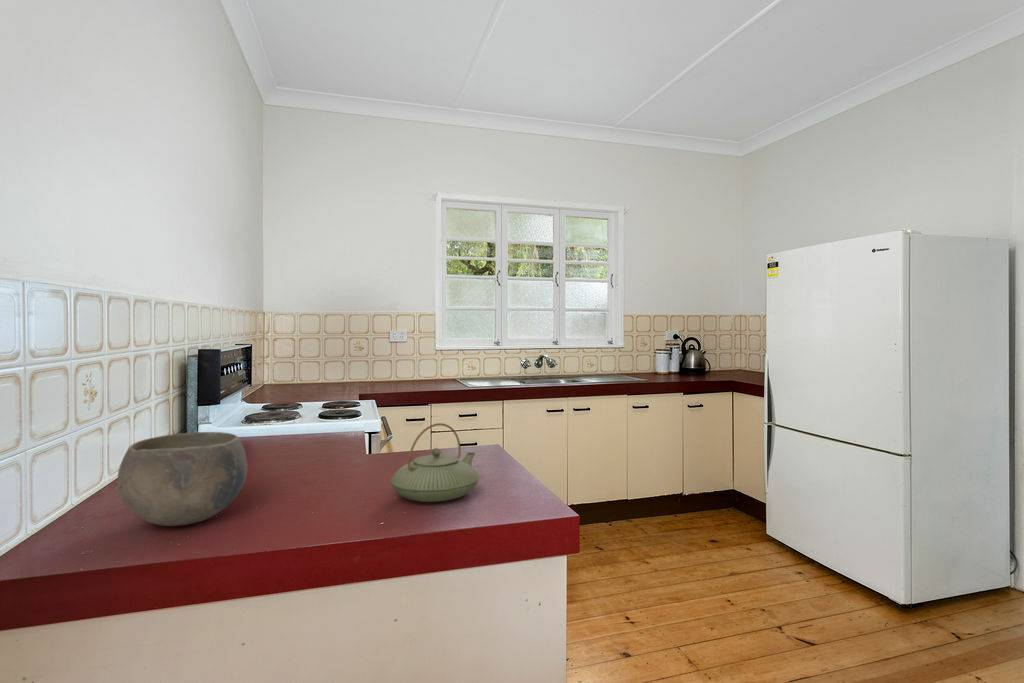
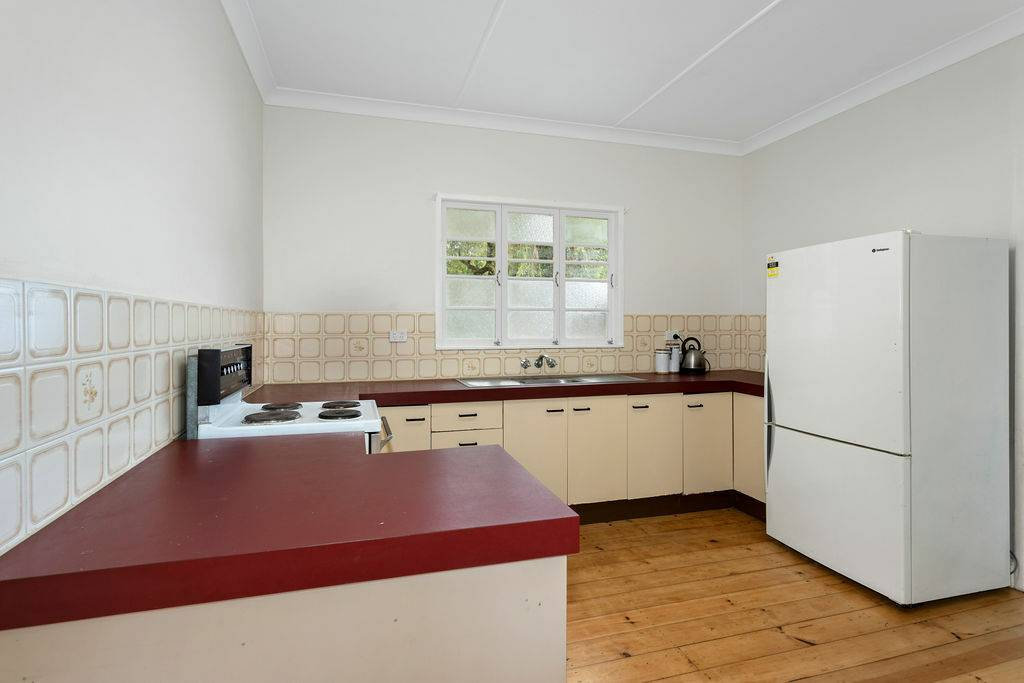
- bowl (186, 479)
- teapot (440, 457)
